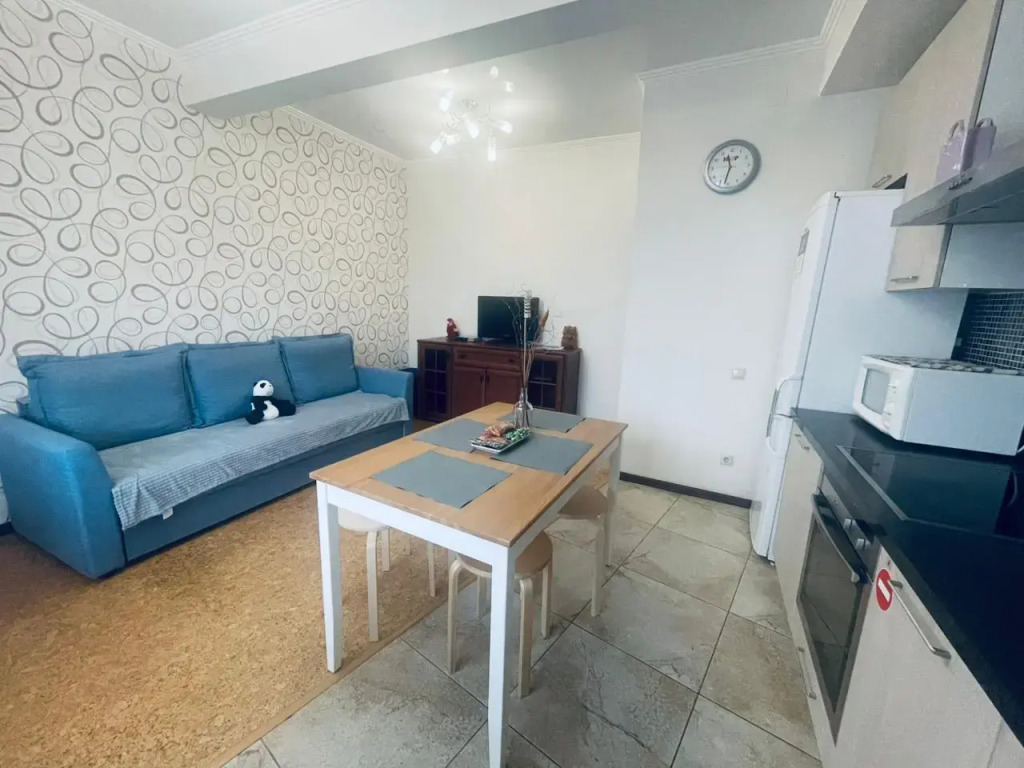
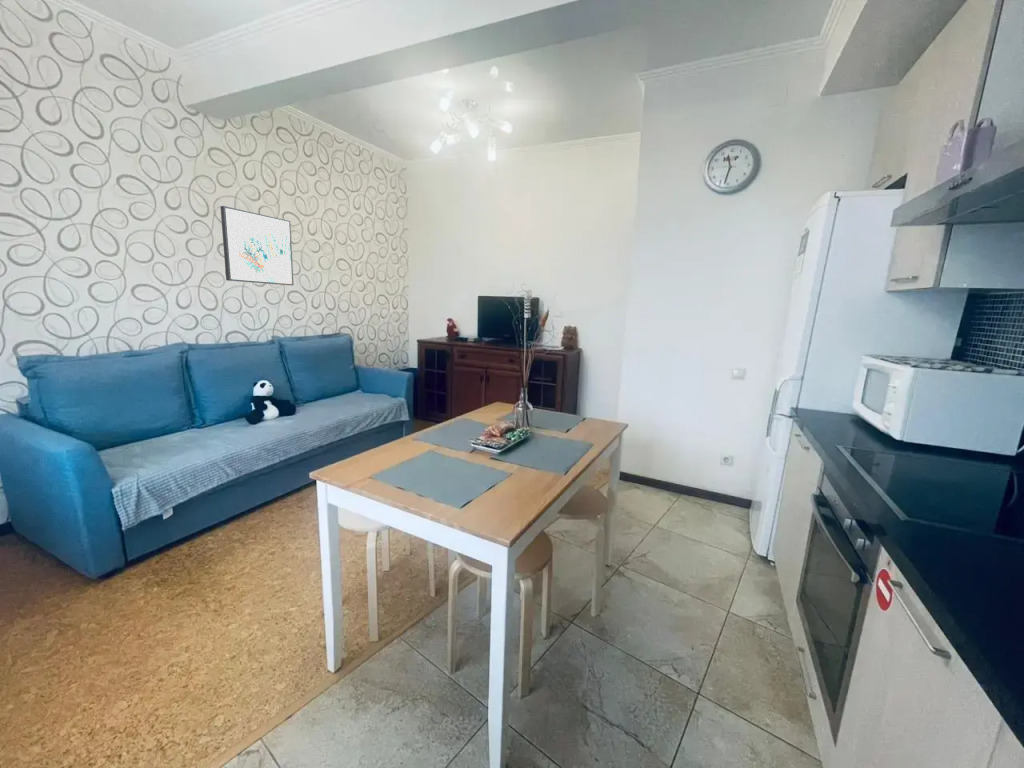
+ wall art (260, 249)
